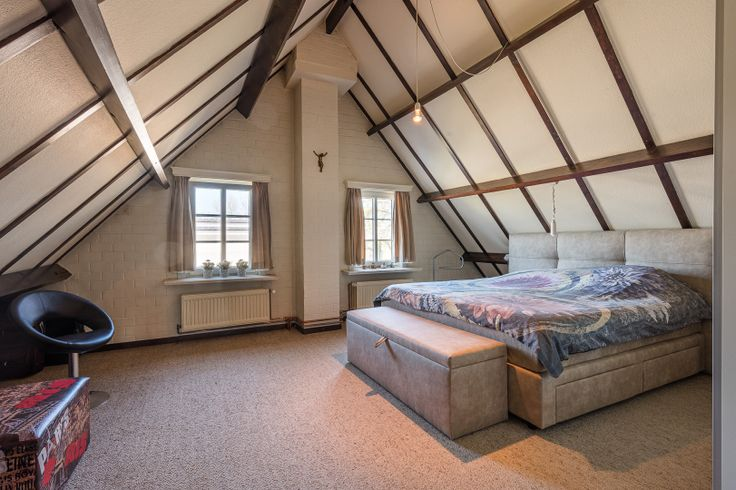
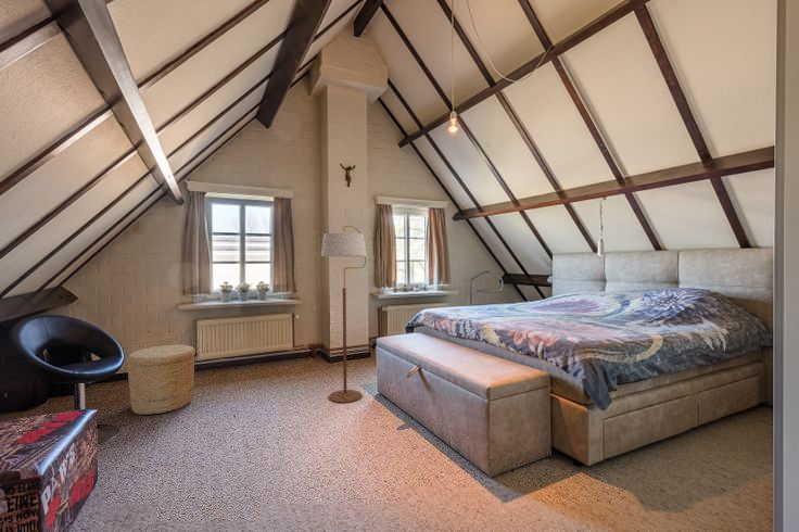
+ basket (163, 377)
+ floor lamp (345, 311)
